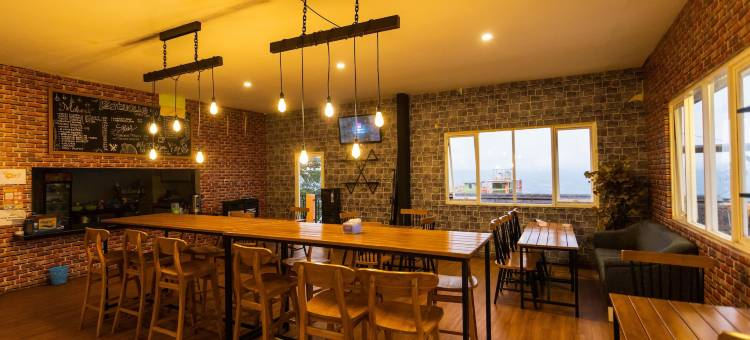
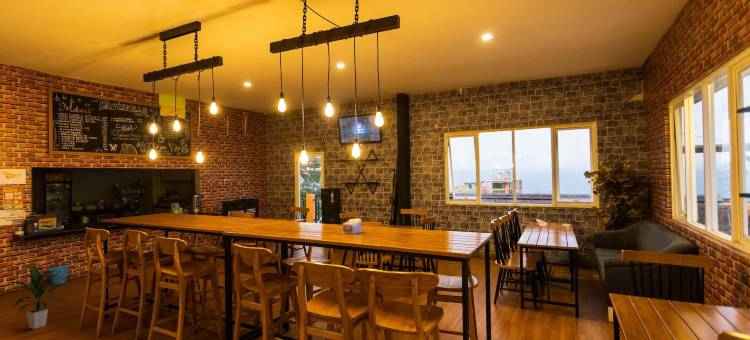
+ indoor plant (40, 295)
